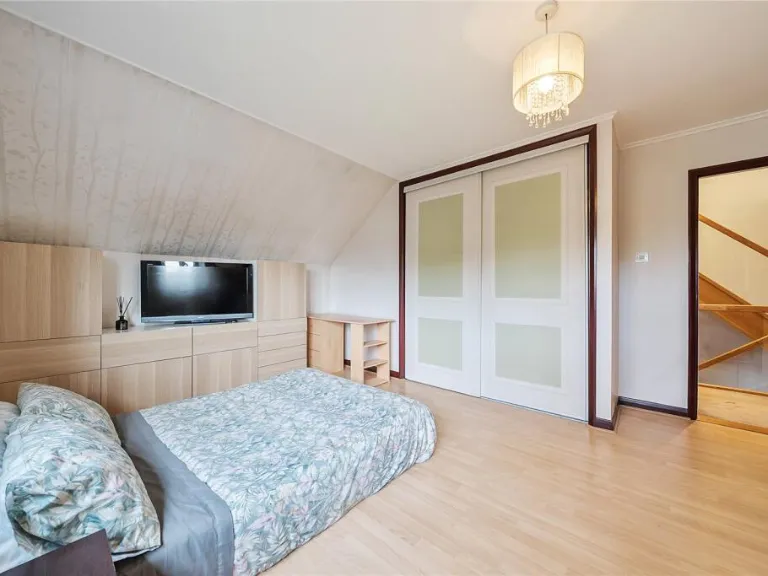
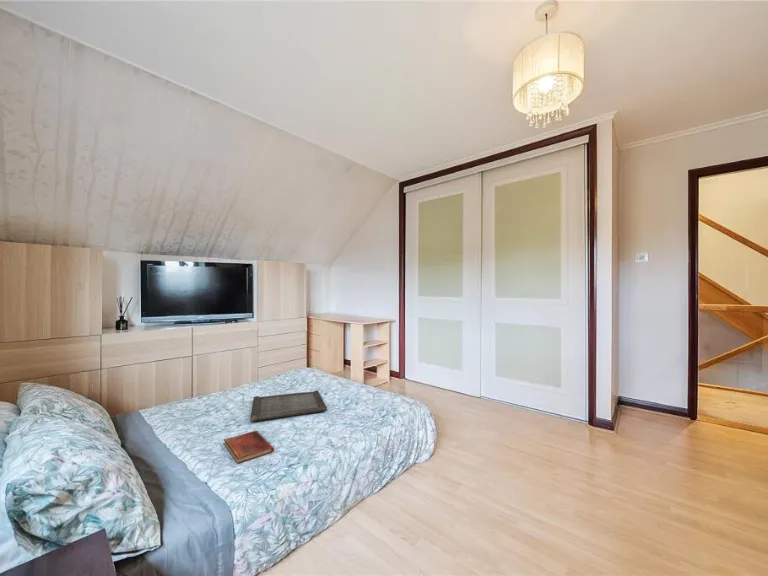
+ serving tray (288, 404)
+ diary (248, 445)
